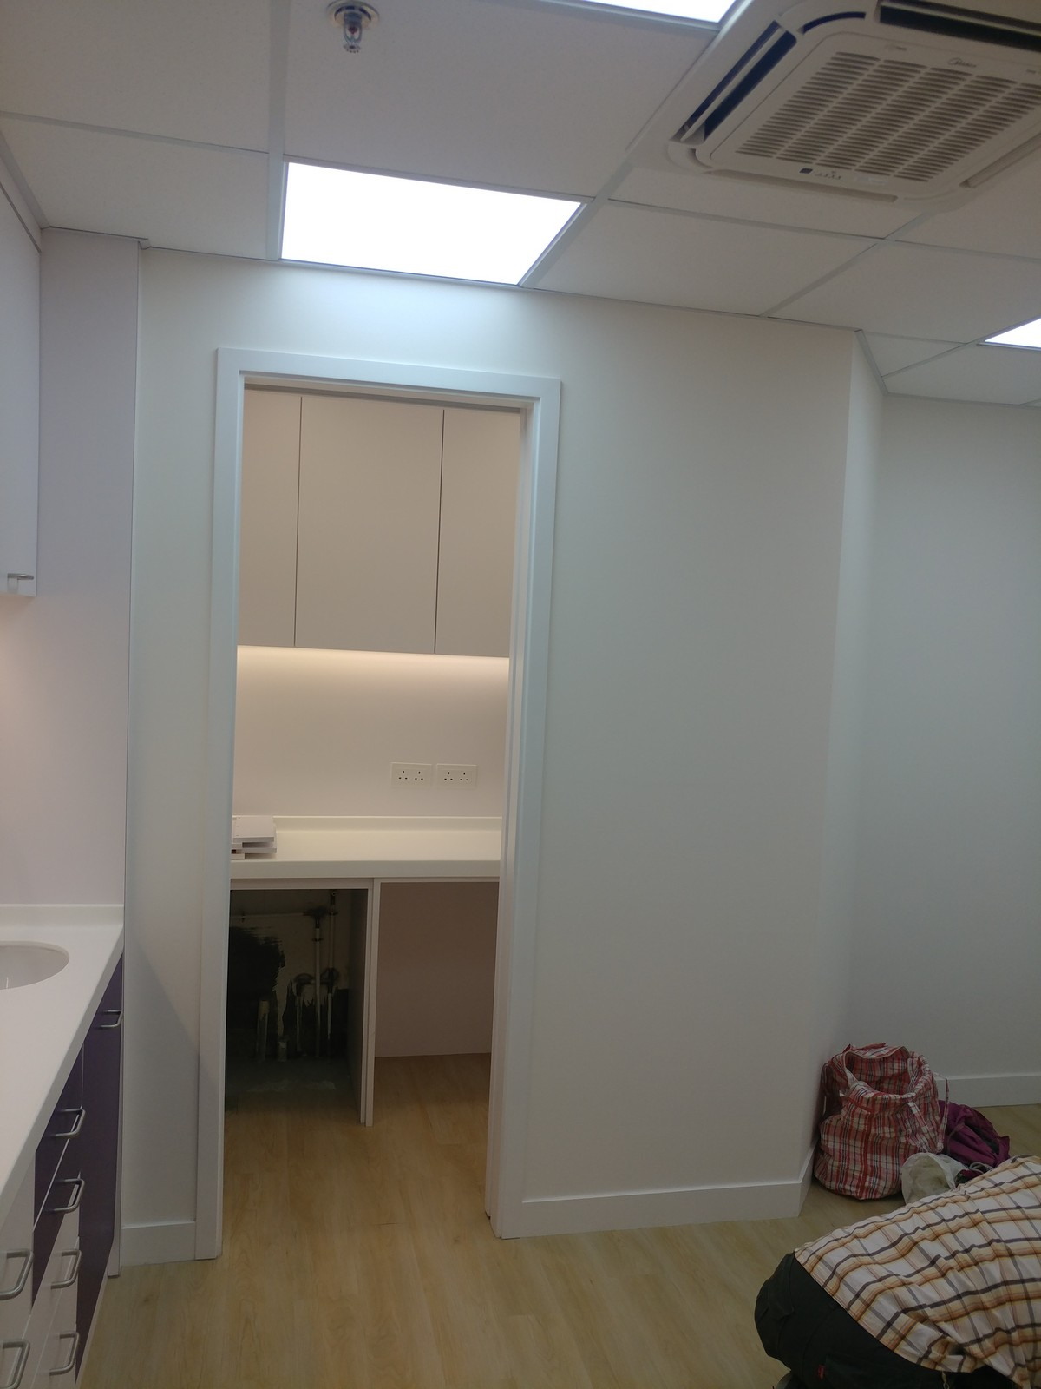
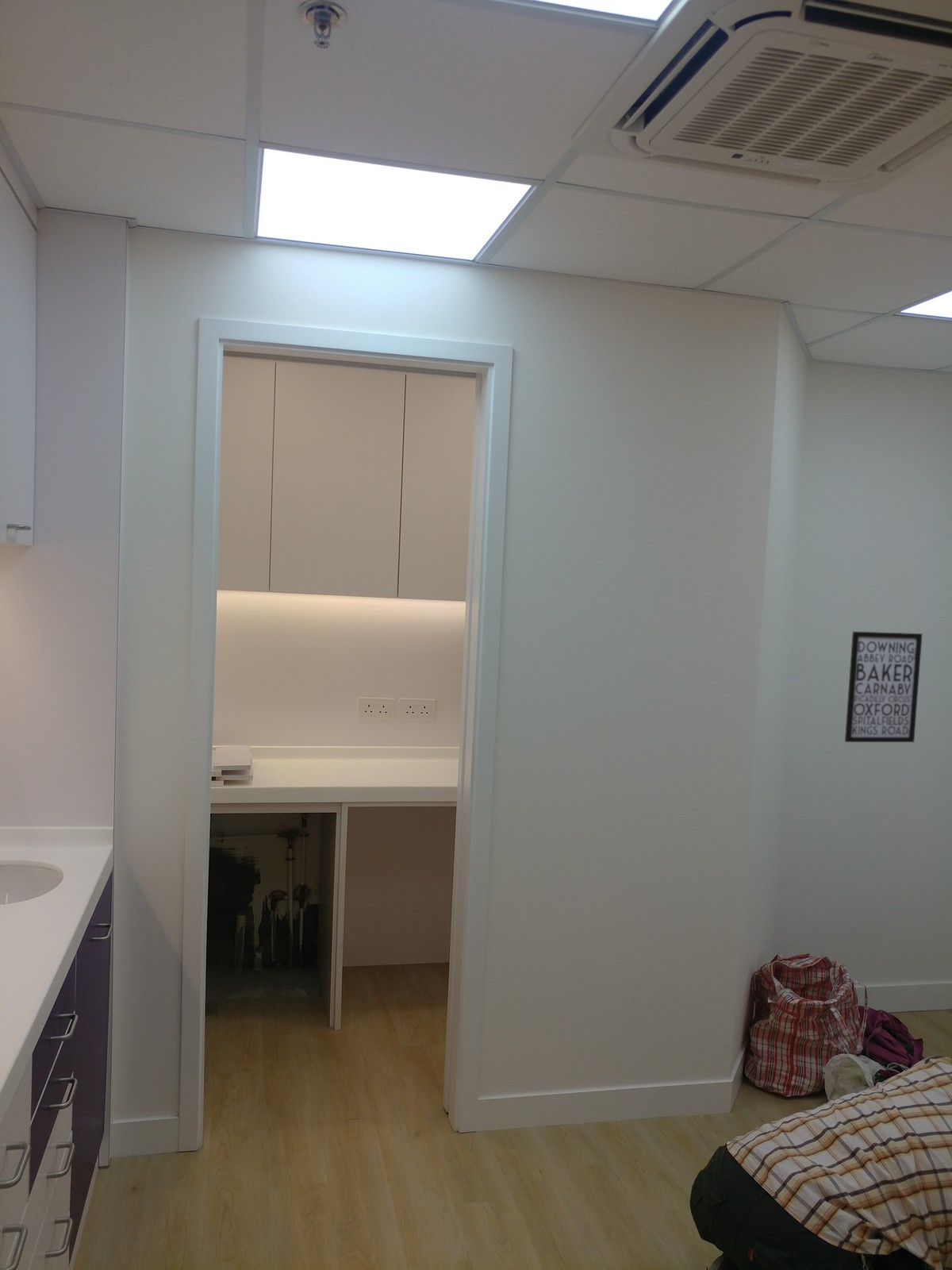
+ wall art (883, 687)
